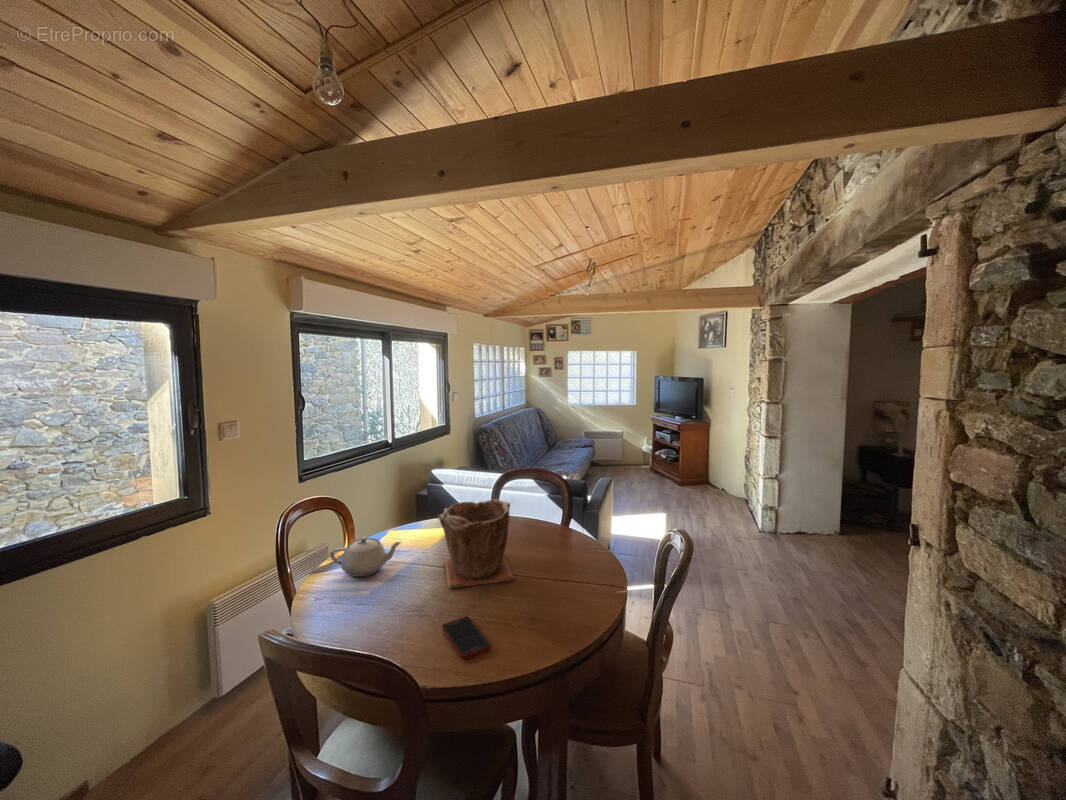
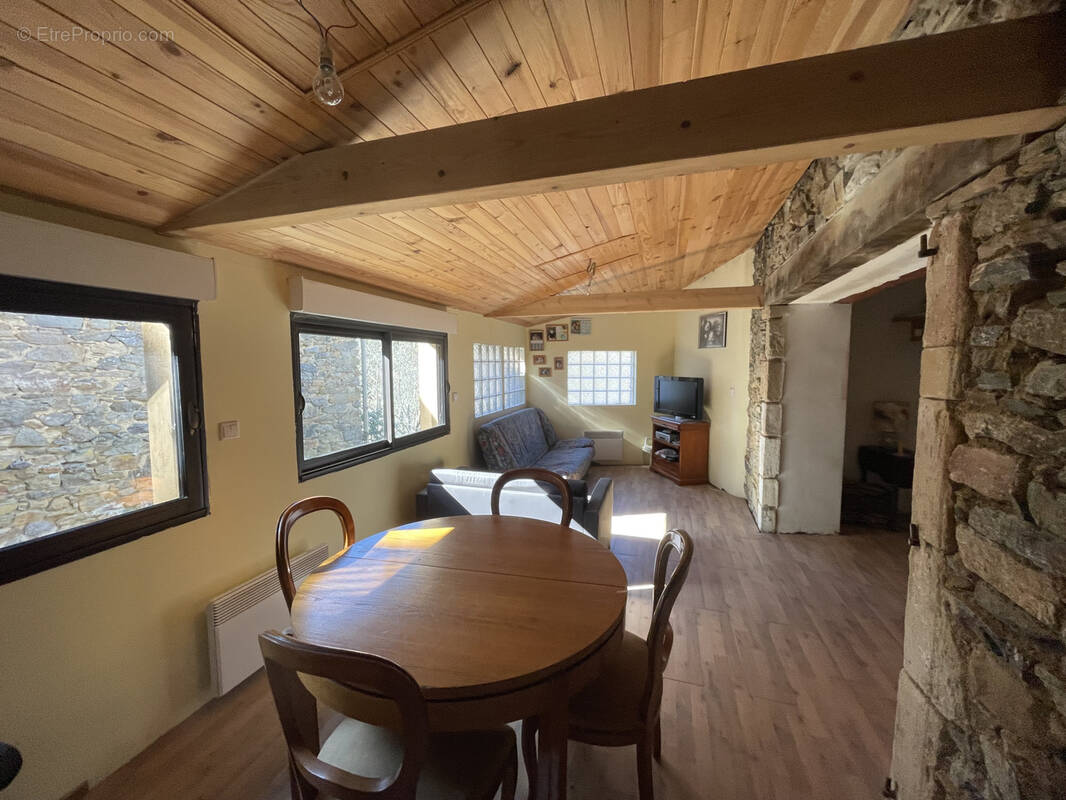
- cell phone (465, 636)
- plant pot (477, 537)
- teapot (366, 553)
